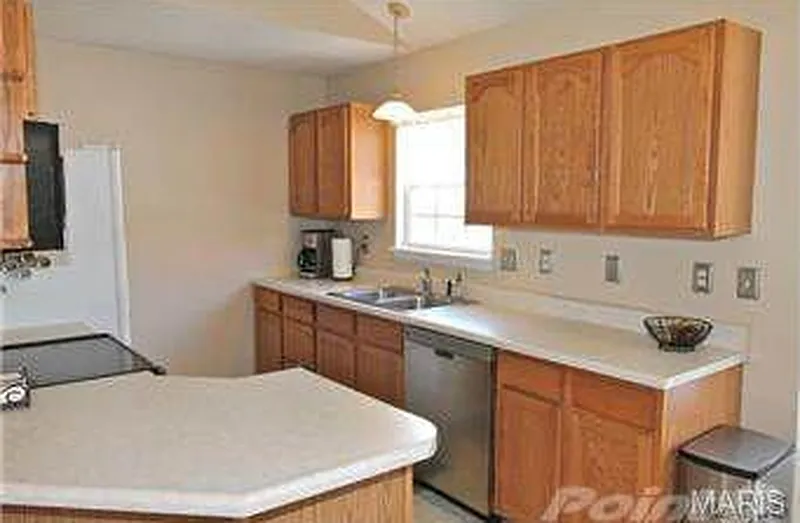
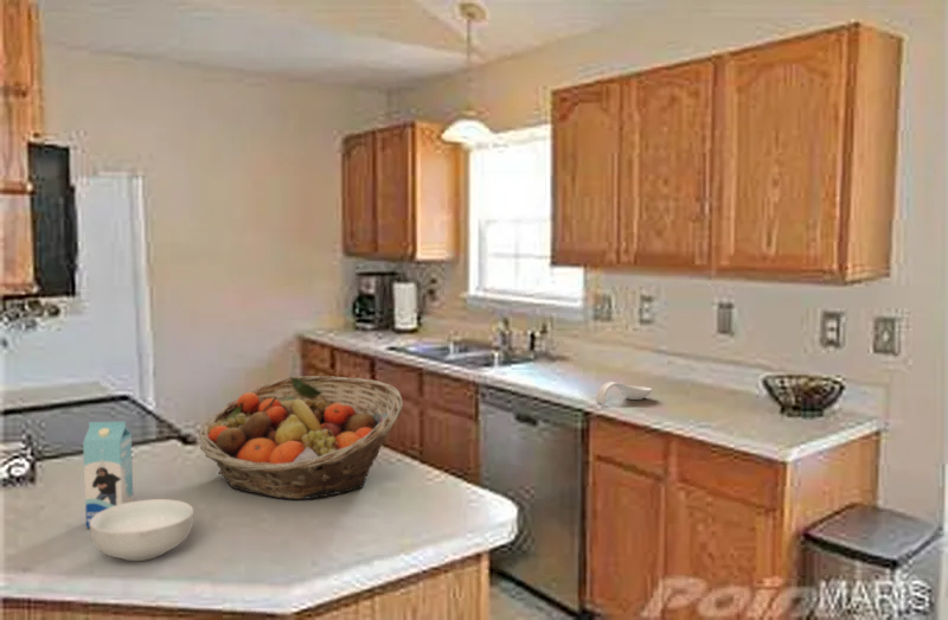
+ milk carton (108, 471)
+ spoon rest (623, 390)
+ fruit basket (301, 432)
+ cereal bowl (142, 532)
